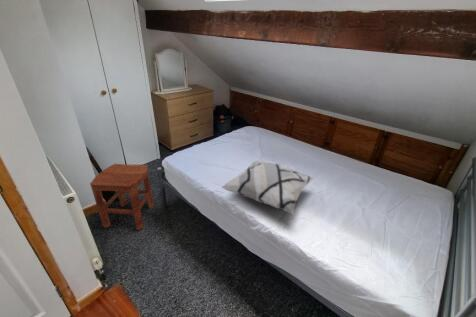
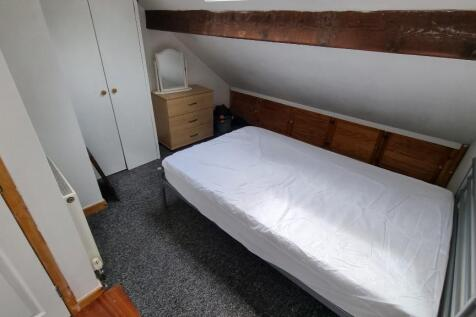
- decorative pillow (269, 182)
- stool (125, 195)
